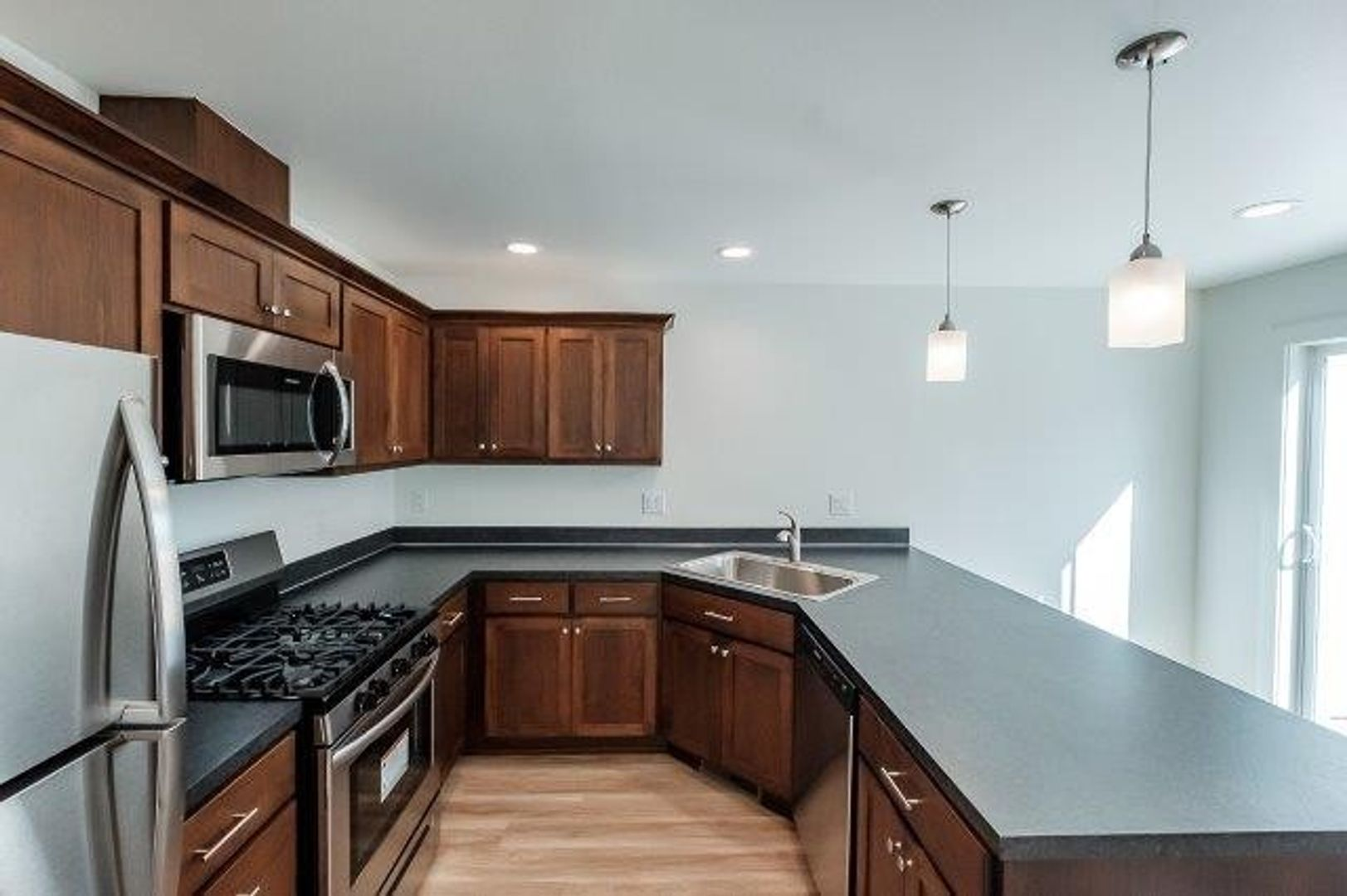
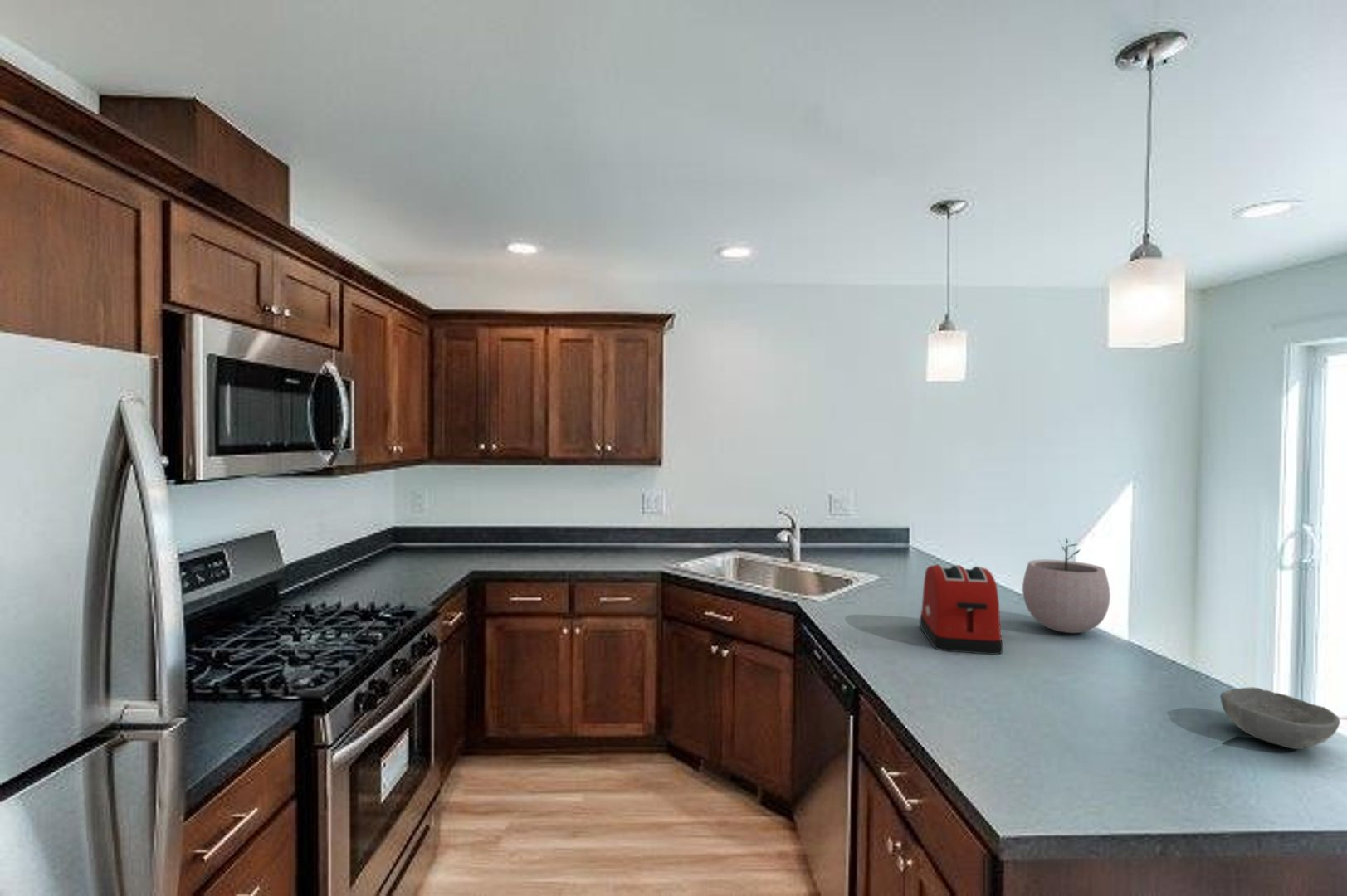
+ plant pot (1065, 583)
+ bowl (1277, 722)
+ toaster (959, 603)
